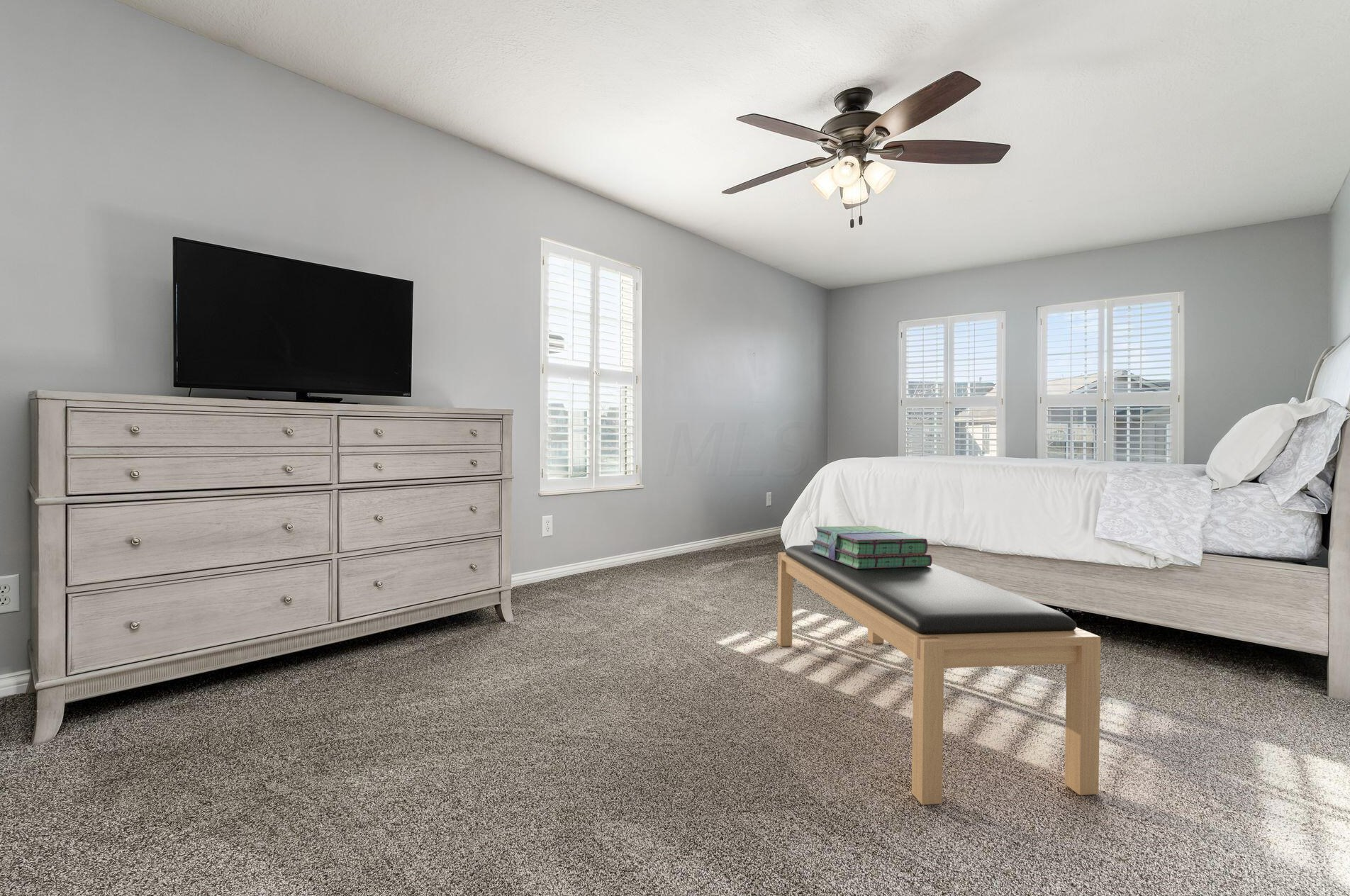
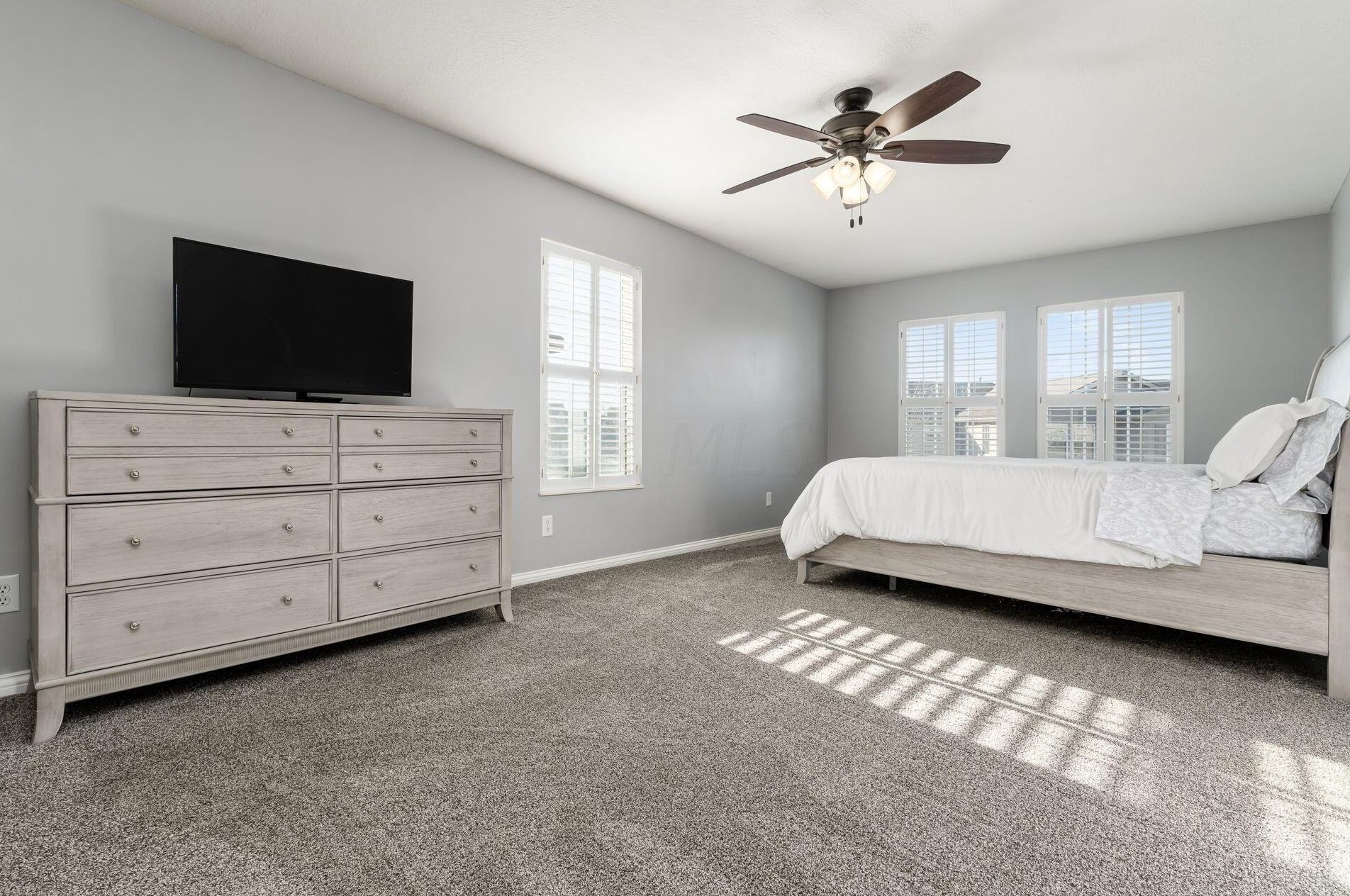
- bench (894, 632)
- stack of books (867, 544)
